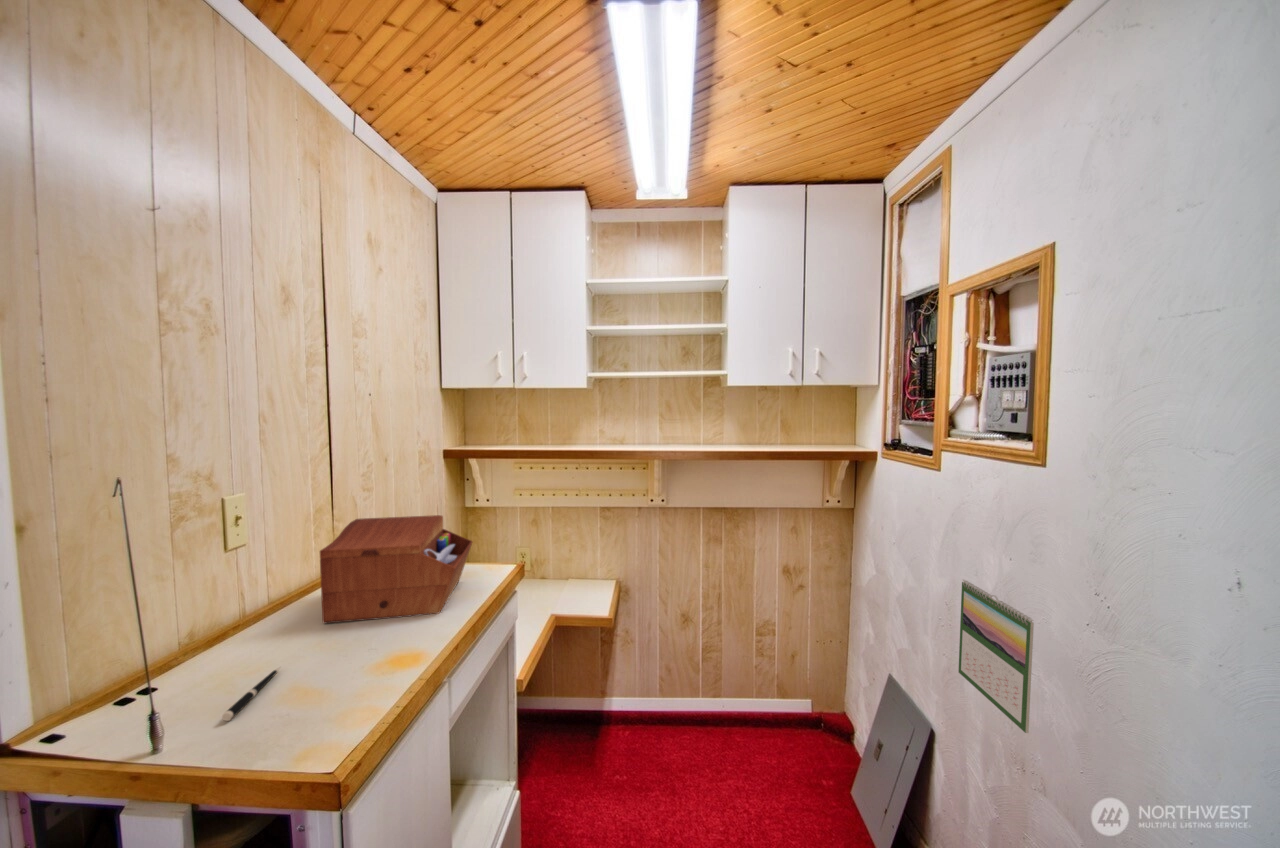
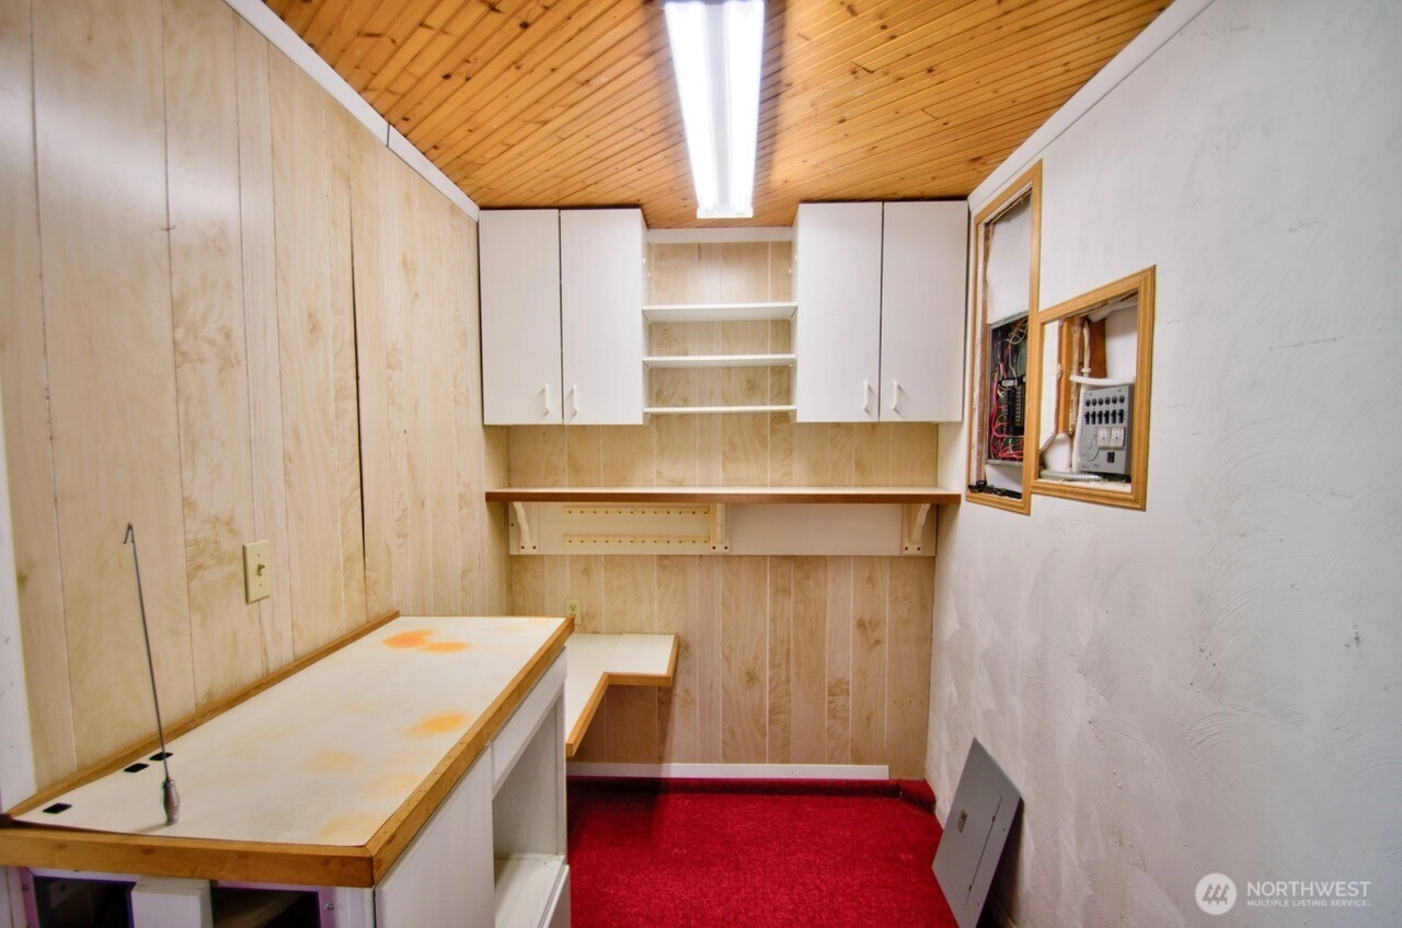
- sewing box (404, 562)
- pen (256, 688)
- calendar (992, 647)
